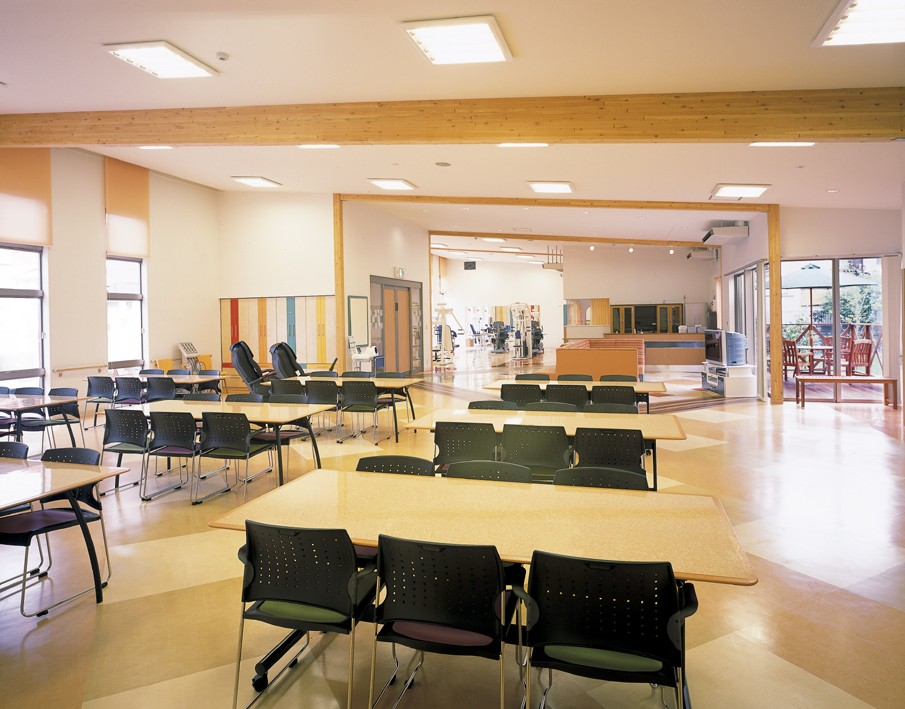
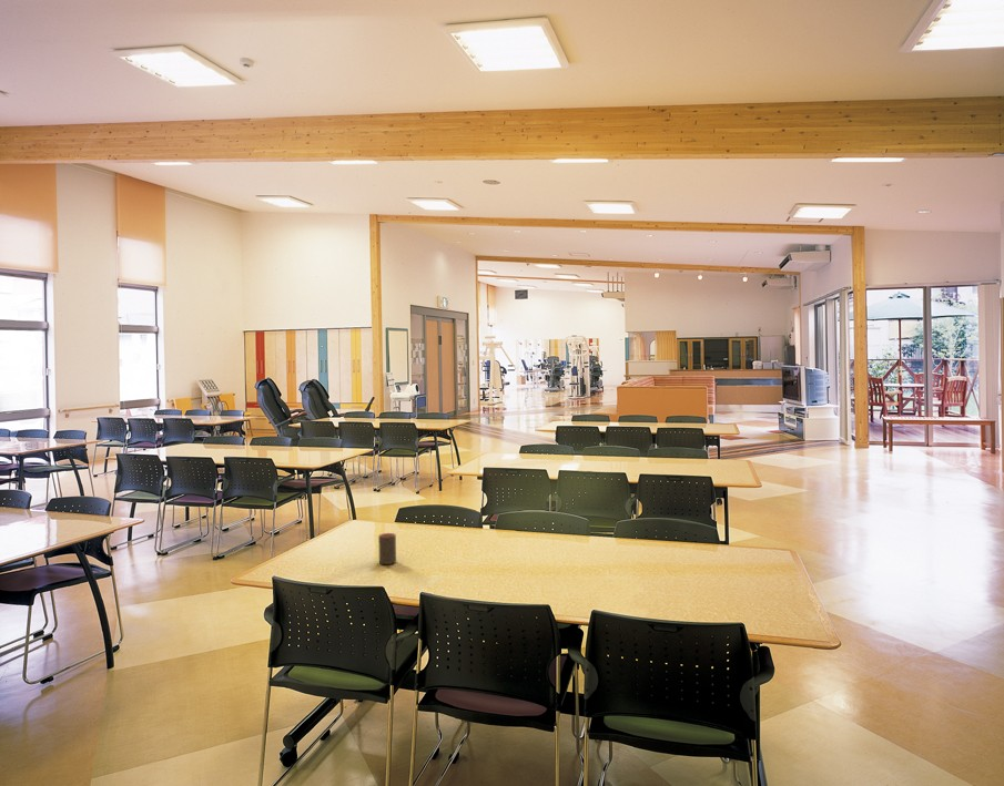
+ cup (387, 548)
